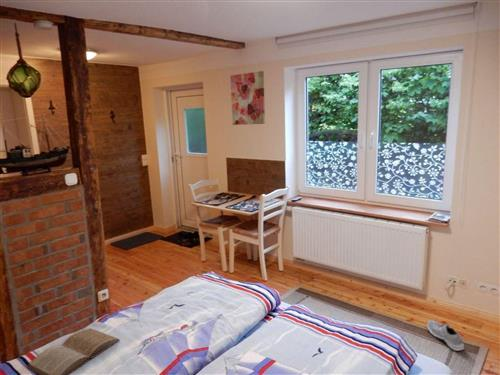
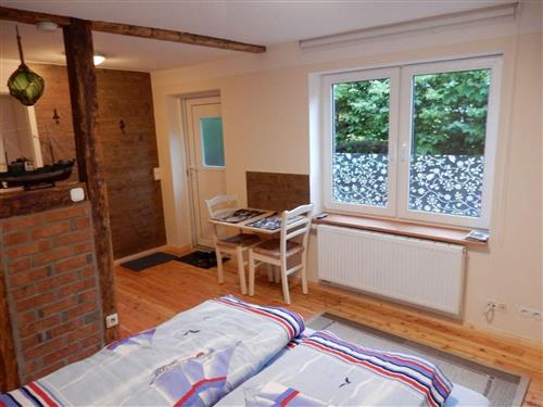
- wall art (247, 99)
- book (75, 349)
- sneaker (446, 330)
